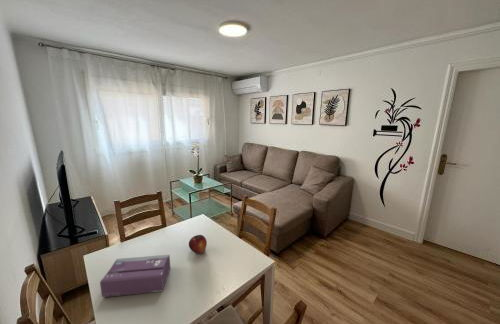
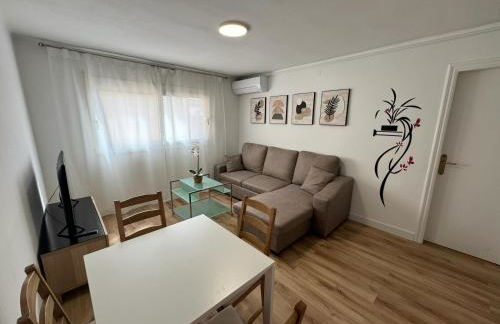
- fruit (198, 243)
- tissue box (138, 273)
